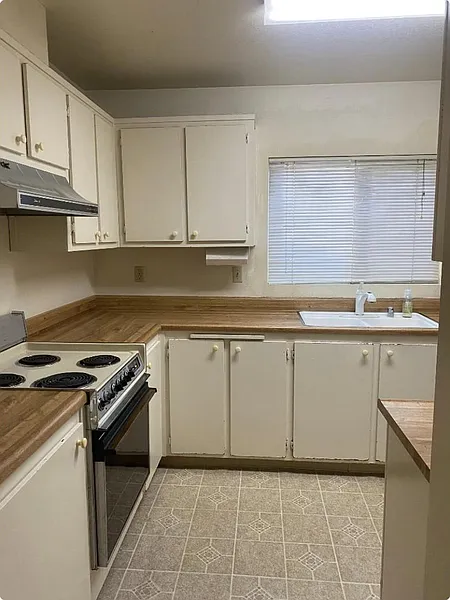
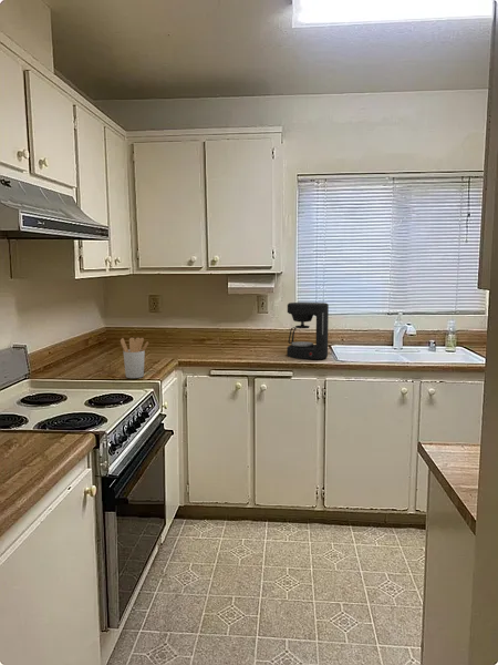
+ coffee maker (307, 327)
+ utensil holder (135, 356)
